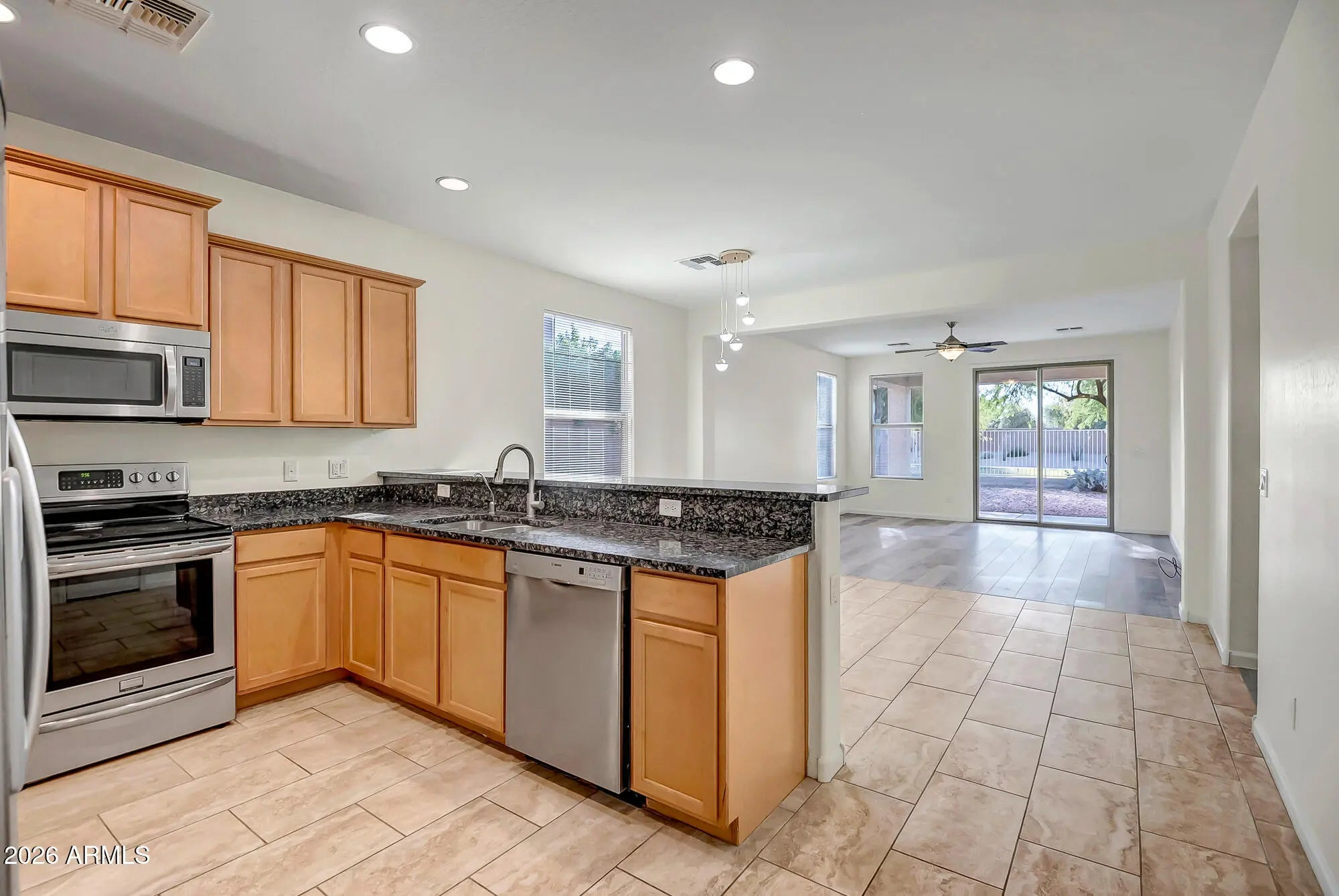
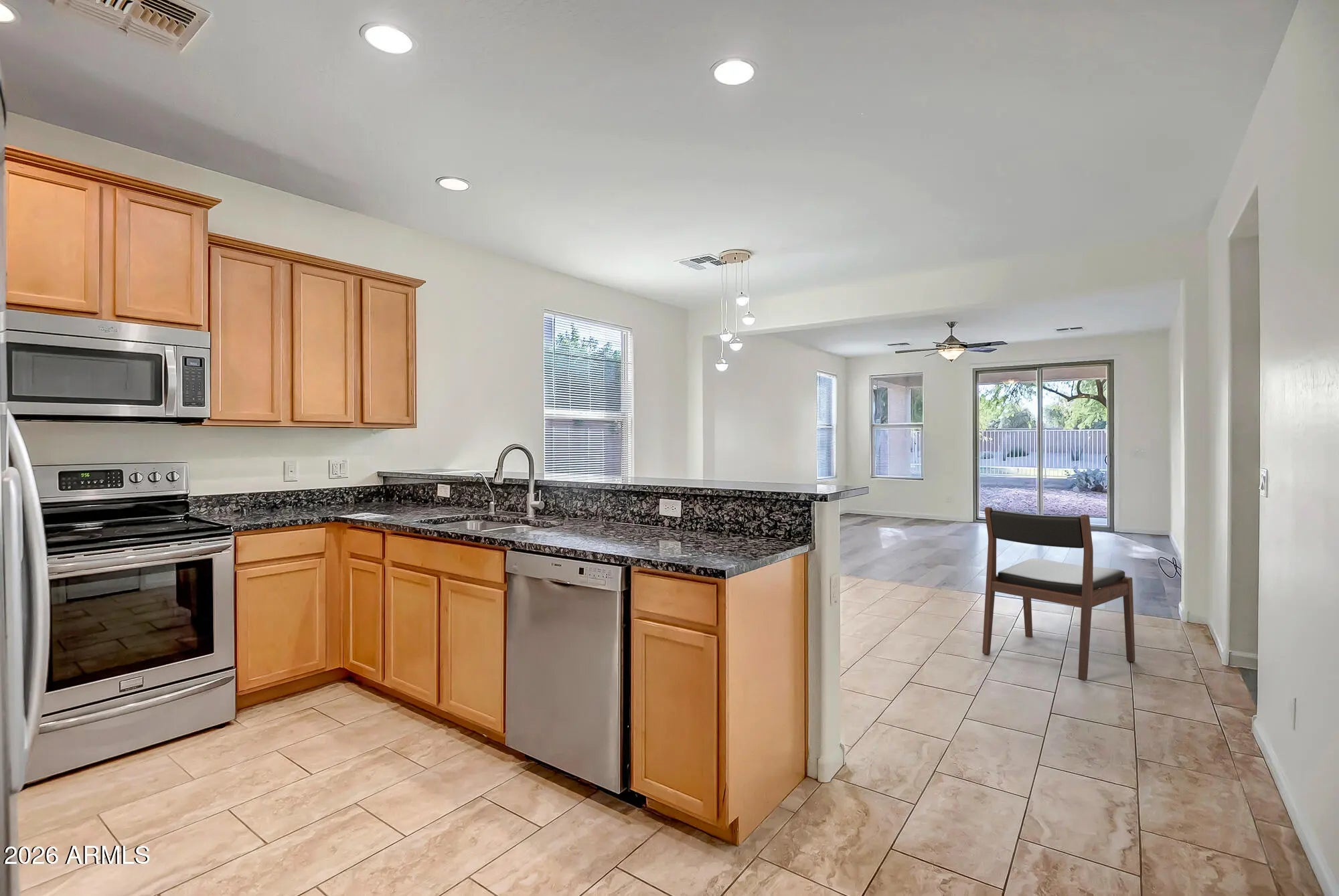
+ dining chair (1056, 582)
